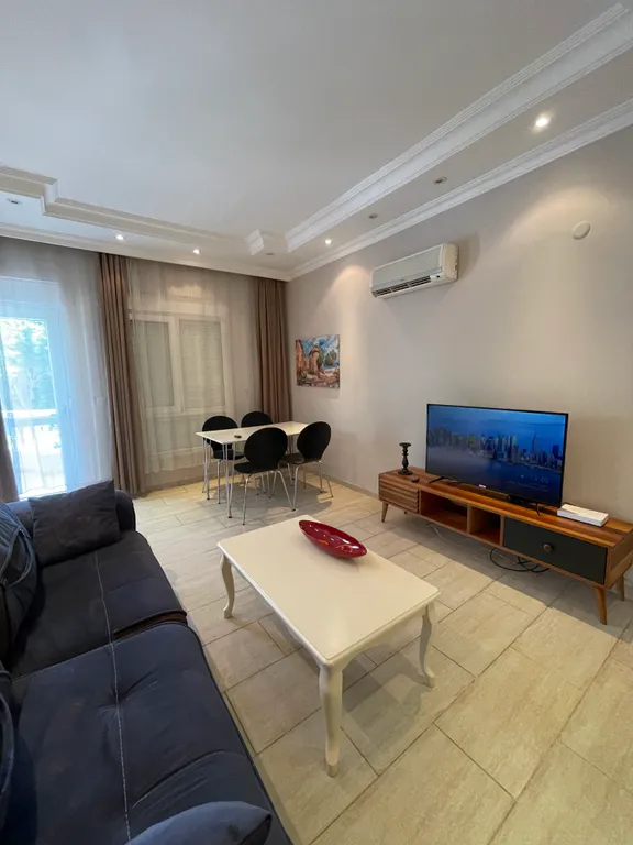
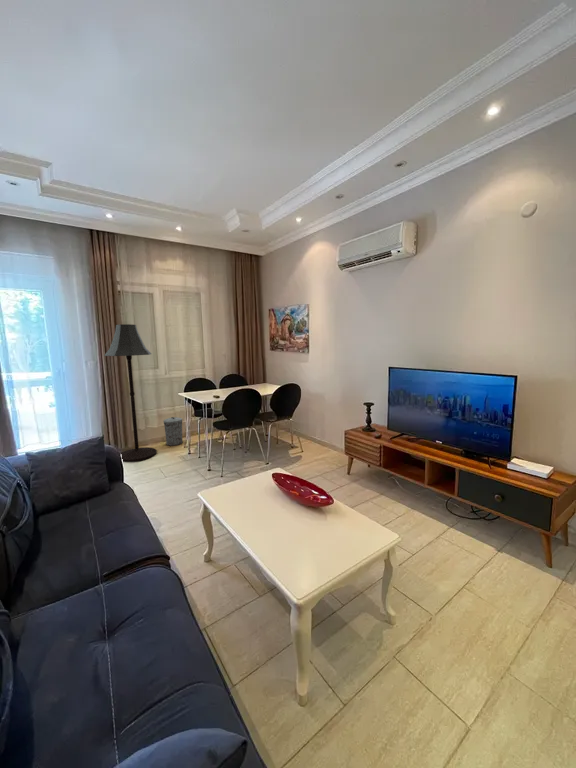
+ trash can (173, 430)
+ floor lamp (132, 391)
